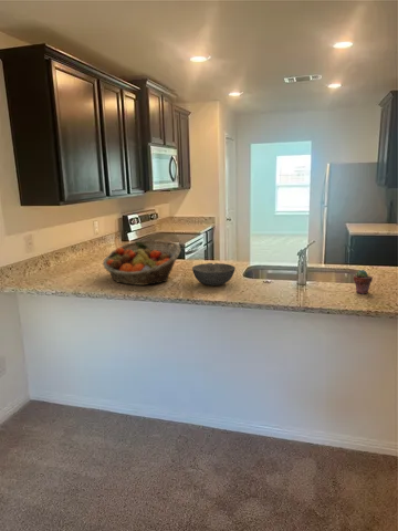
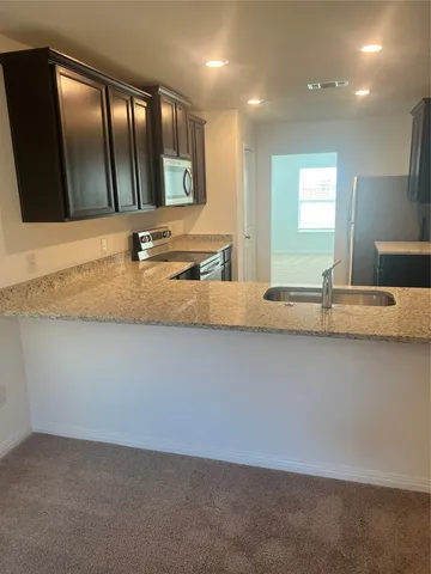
- bowl (213, 275)
- fruit basket (142, 261)
- potted succulent (363, 281)
